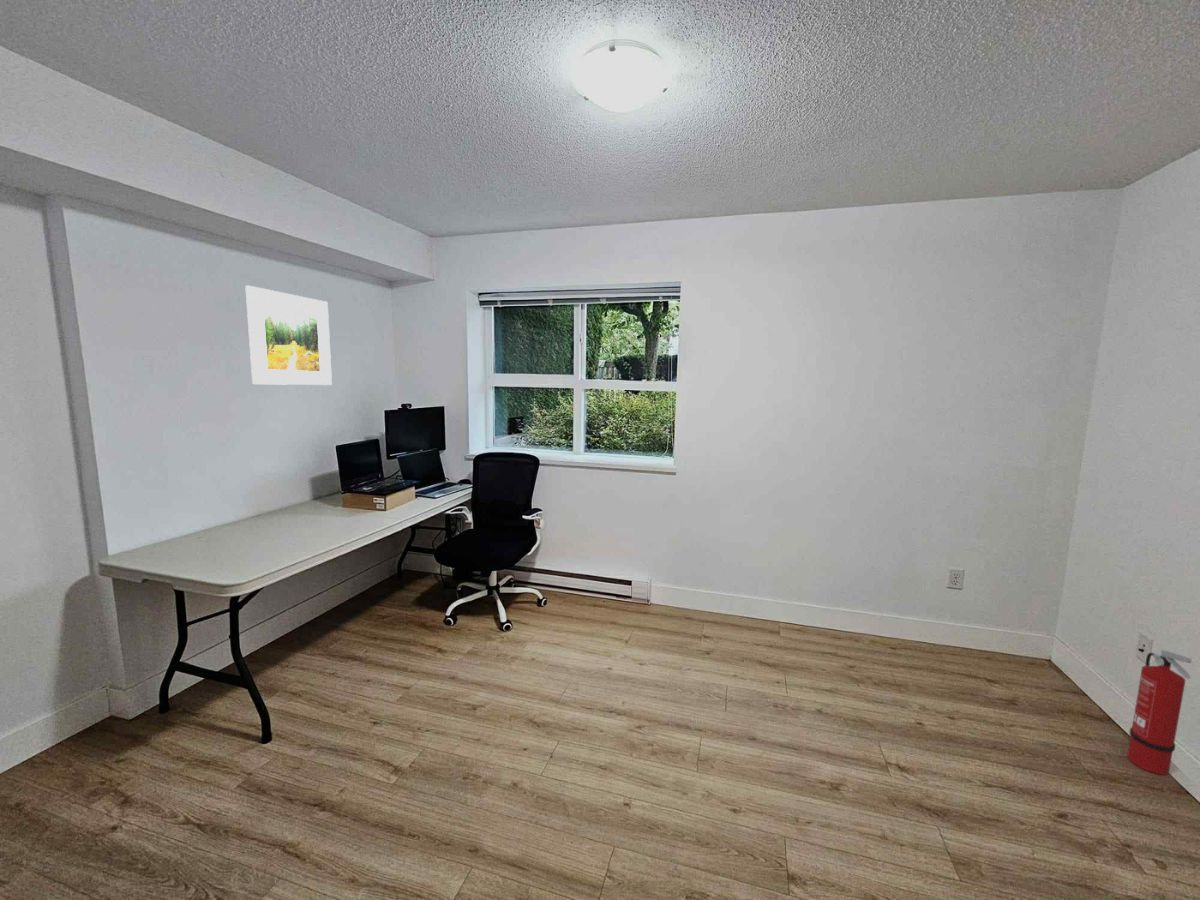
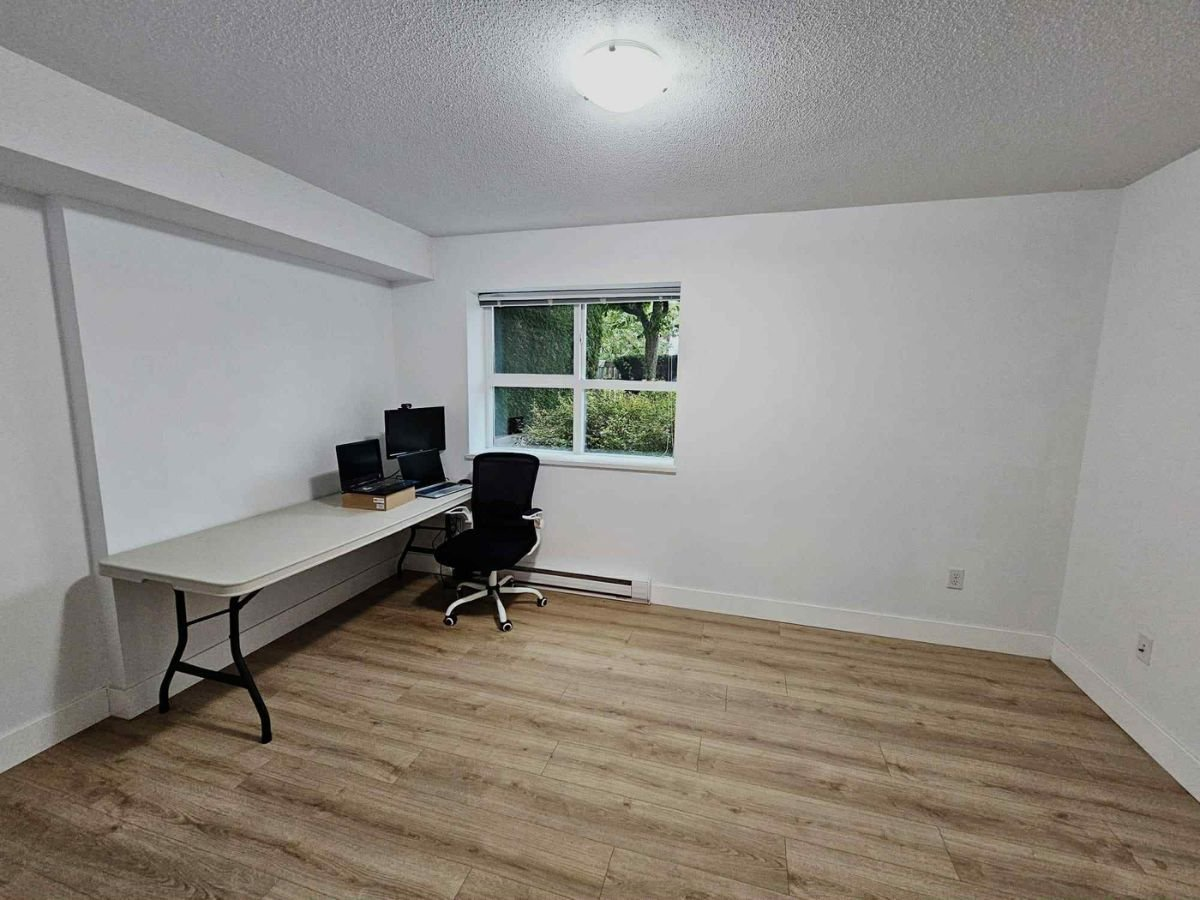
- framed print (292, 340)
- fire extinguisher (1160, 708)
